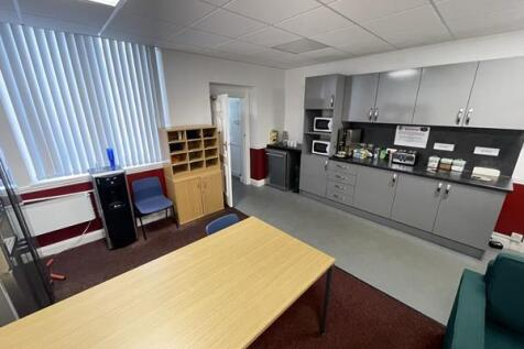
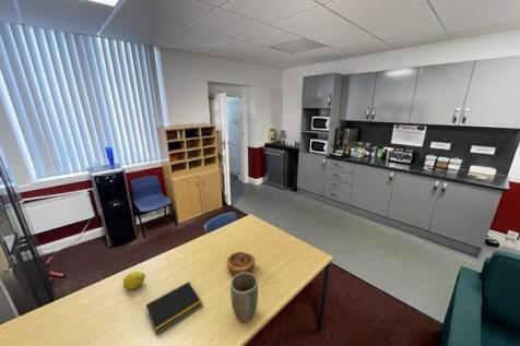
+ pastry (240, 263)
+ notepad (175, 305)
+ fruit (134, 279)
+ plant pot (245, 298)
